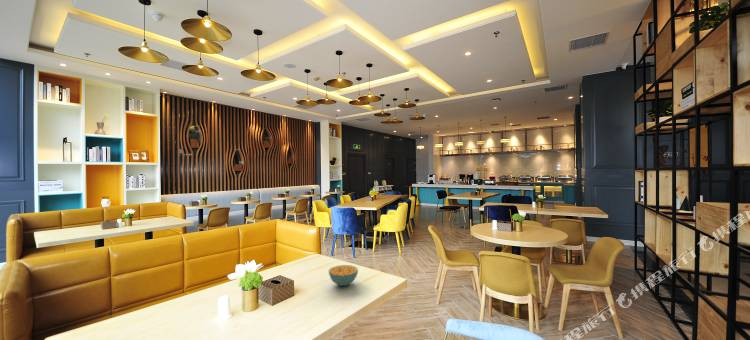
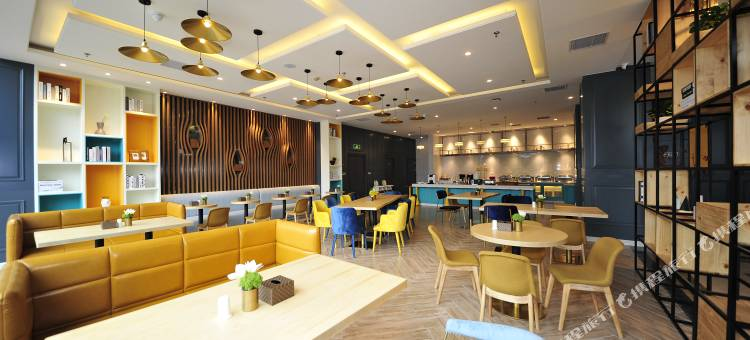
- cereal bowl (343, 277)
